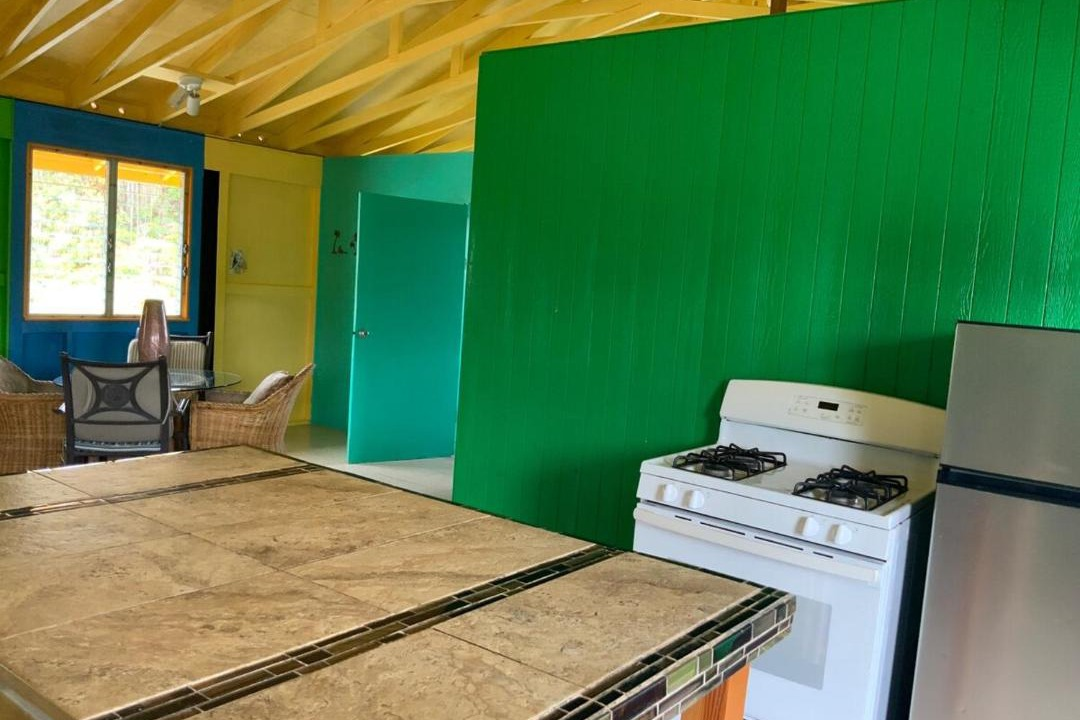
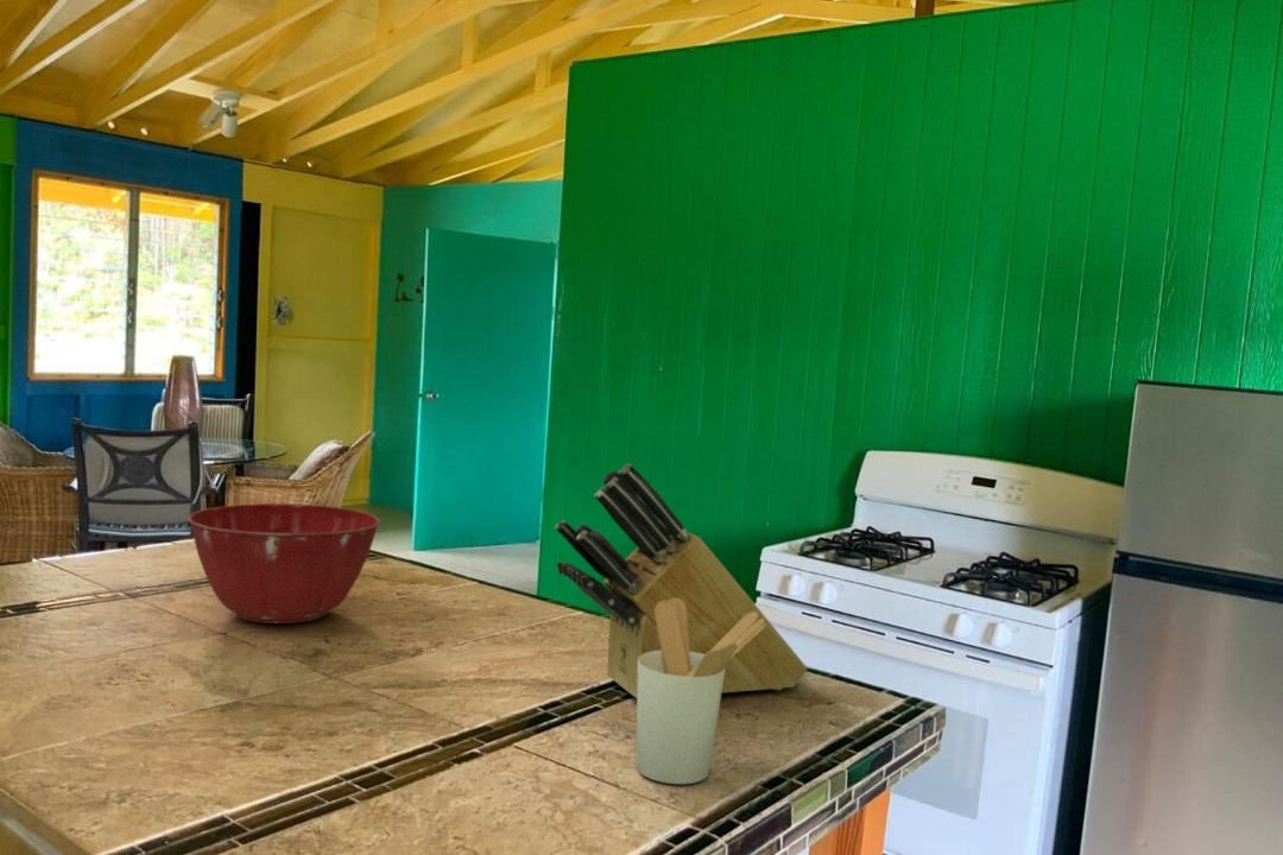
+ knife block (684, 575)
+ utensil holder (700, 689)
+ mixing bowl (284, 564)
